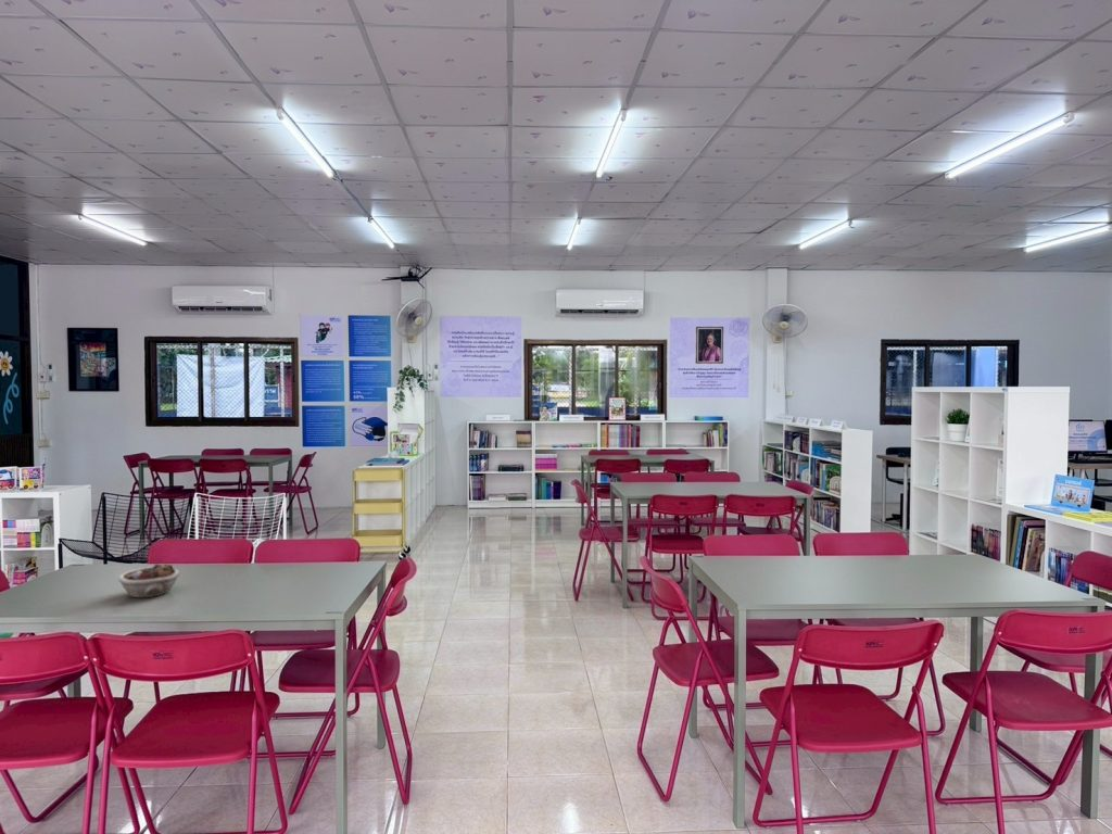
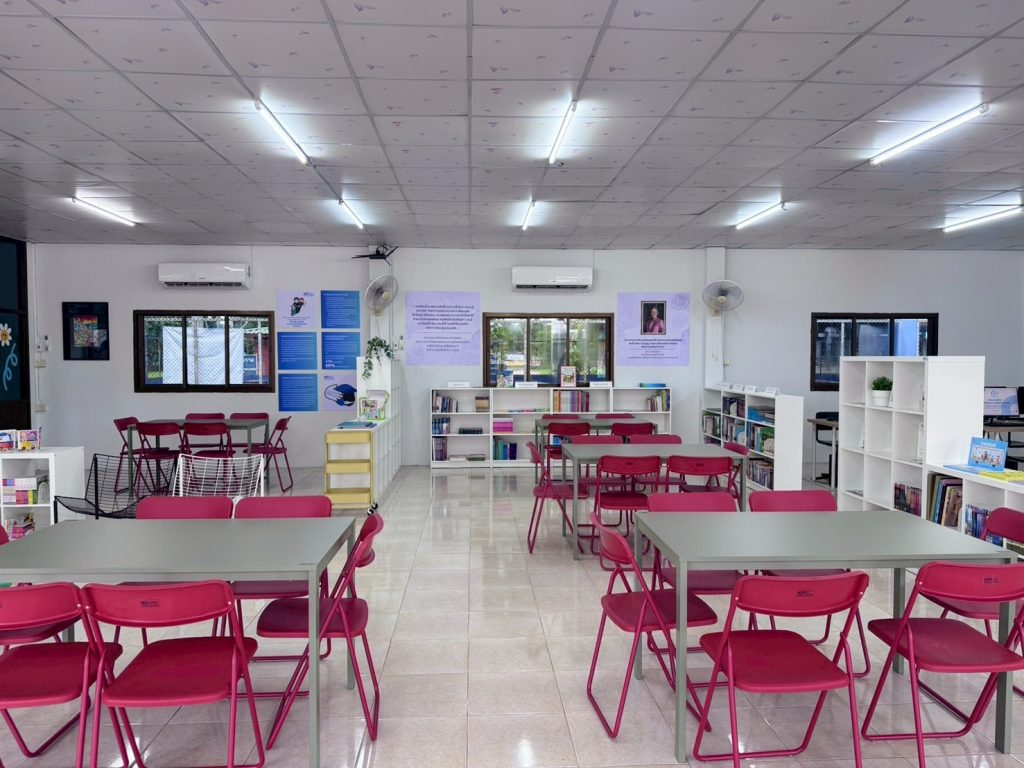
- succulent planter (149, 579)
